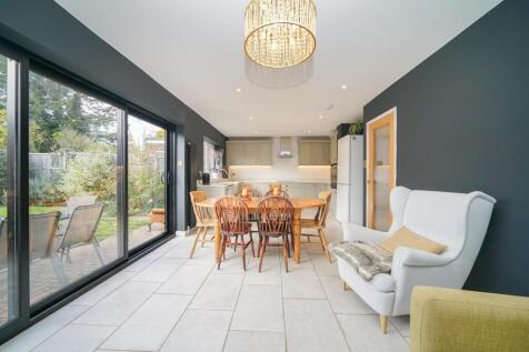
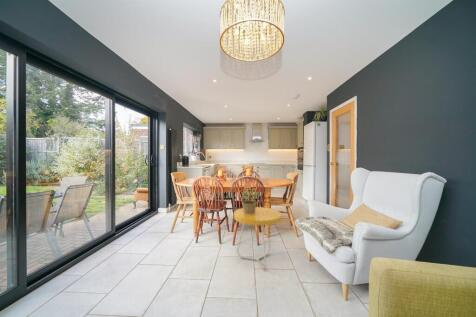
+ side table (262, 235)
+ potted plant (248, 200)
